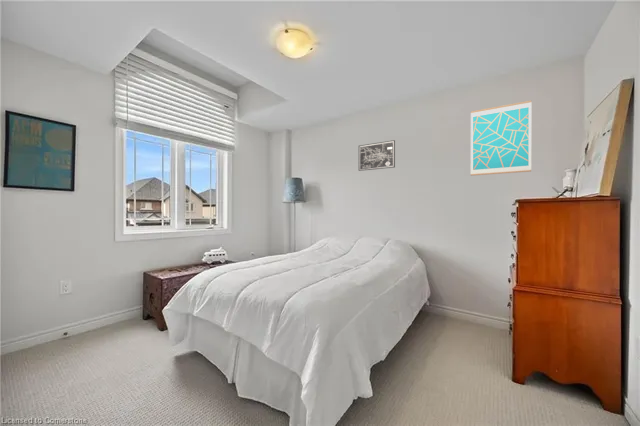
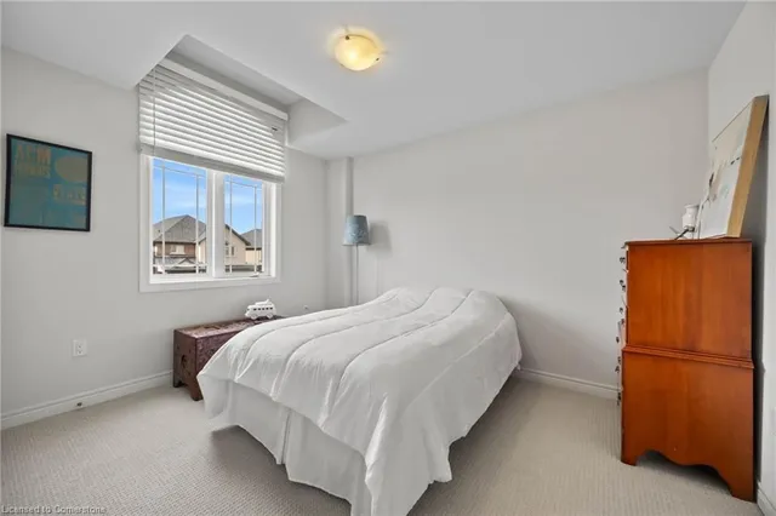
- wall art (499, 140)
- wall art (376, 156)
